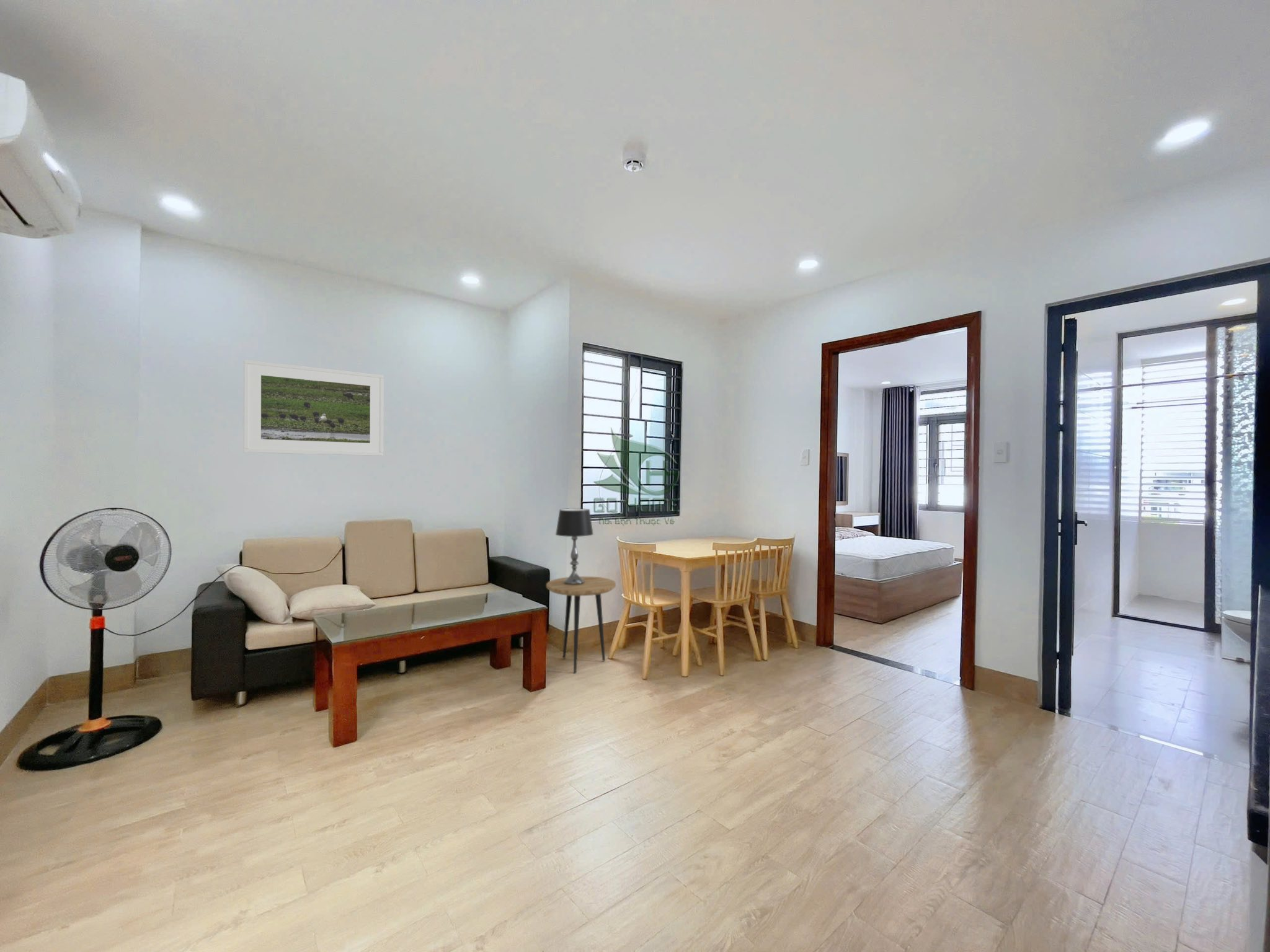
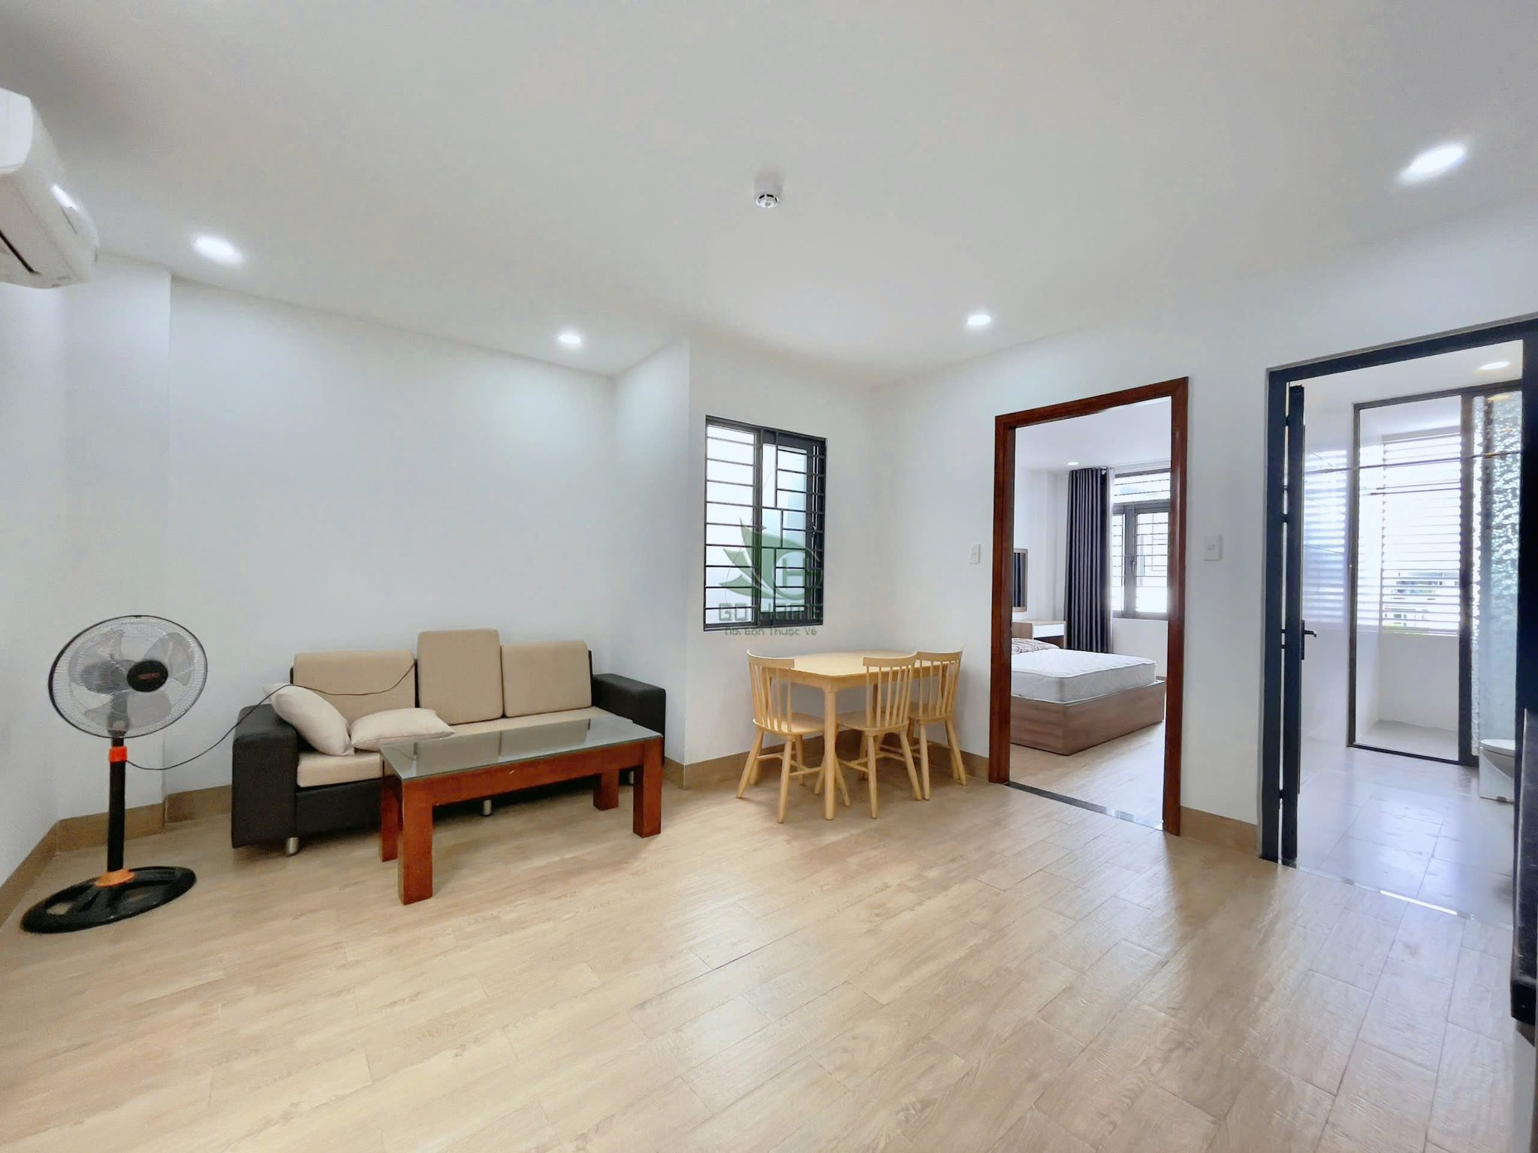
- table lamp (574, 545)
- side table (579, 624)
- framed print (318, 411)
